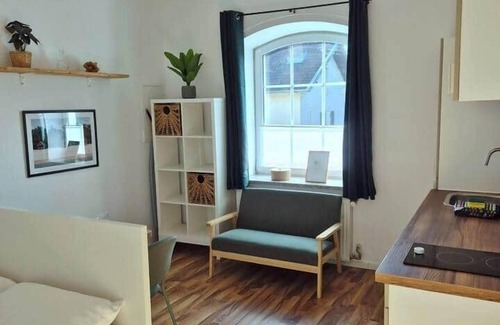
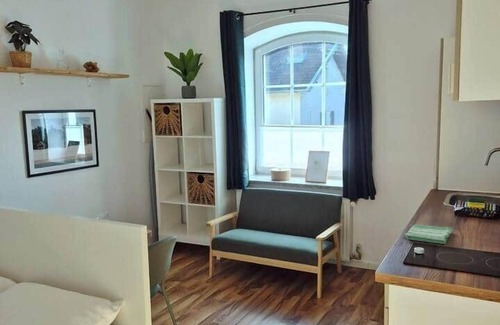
+ dish towel (428, 232)
